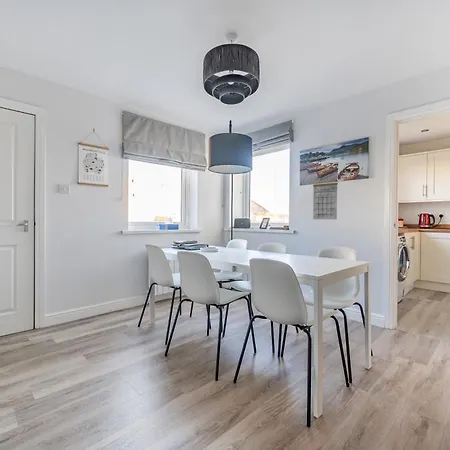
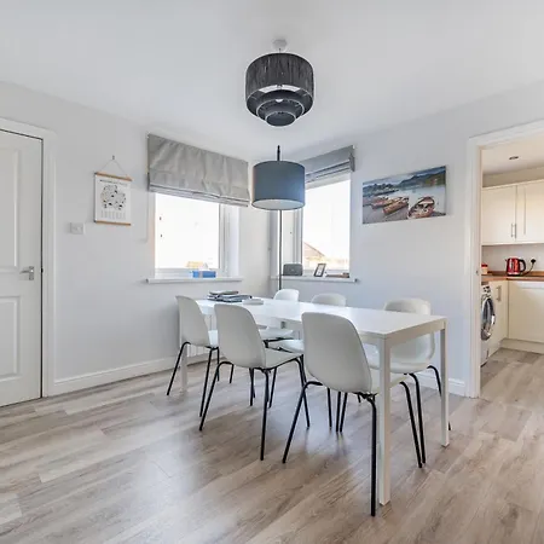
- calendar (324, 197)
